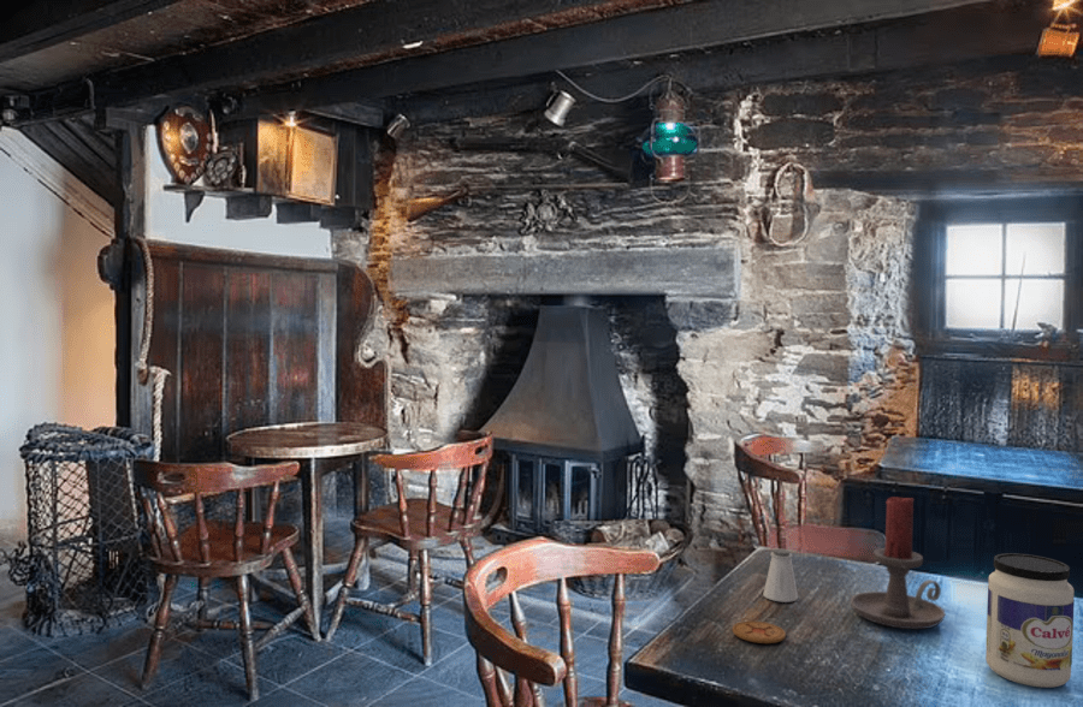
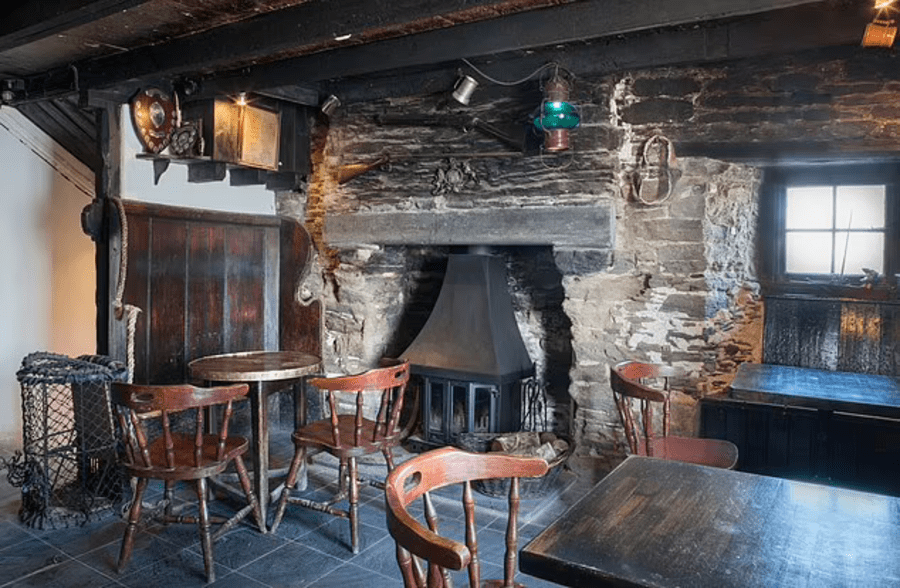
- jar (1029, 618)
- saltshaker (781, 574)
- candle holder (906, 554)
- coaster (758, 631)
